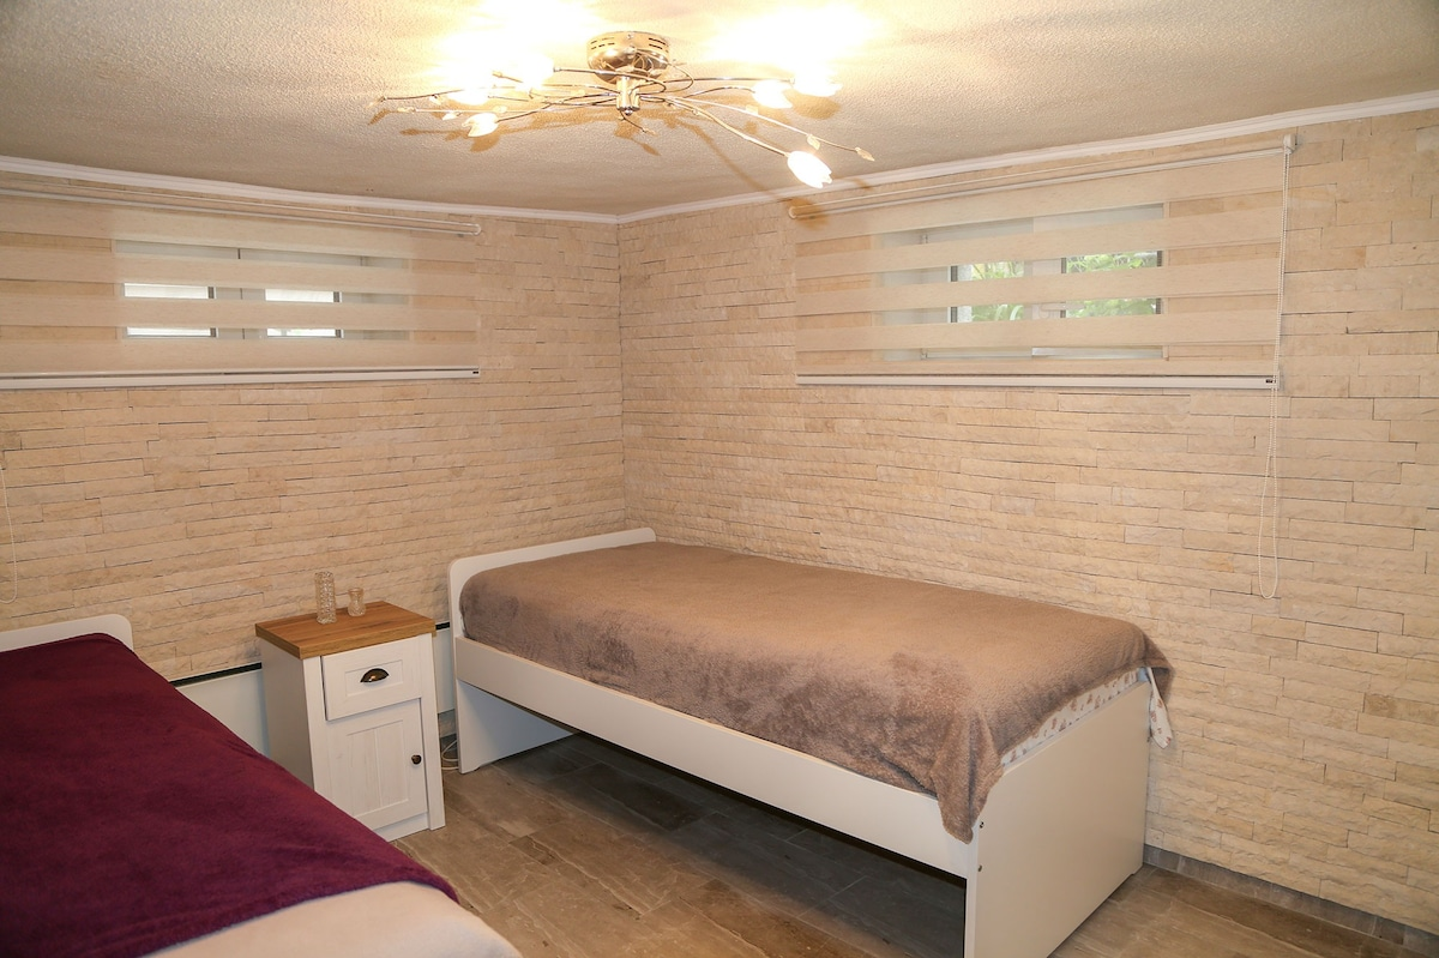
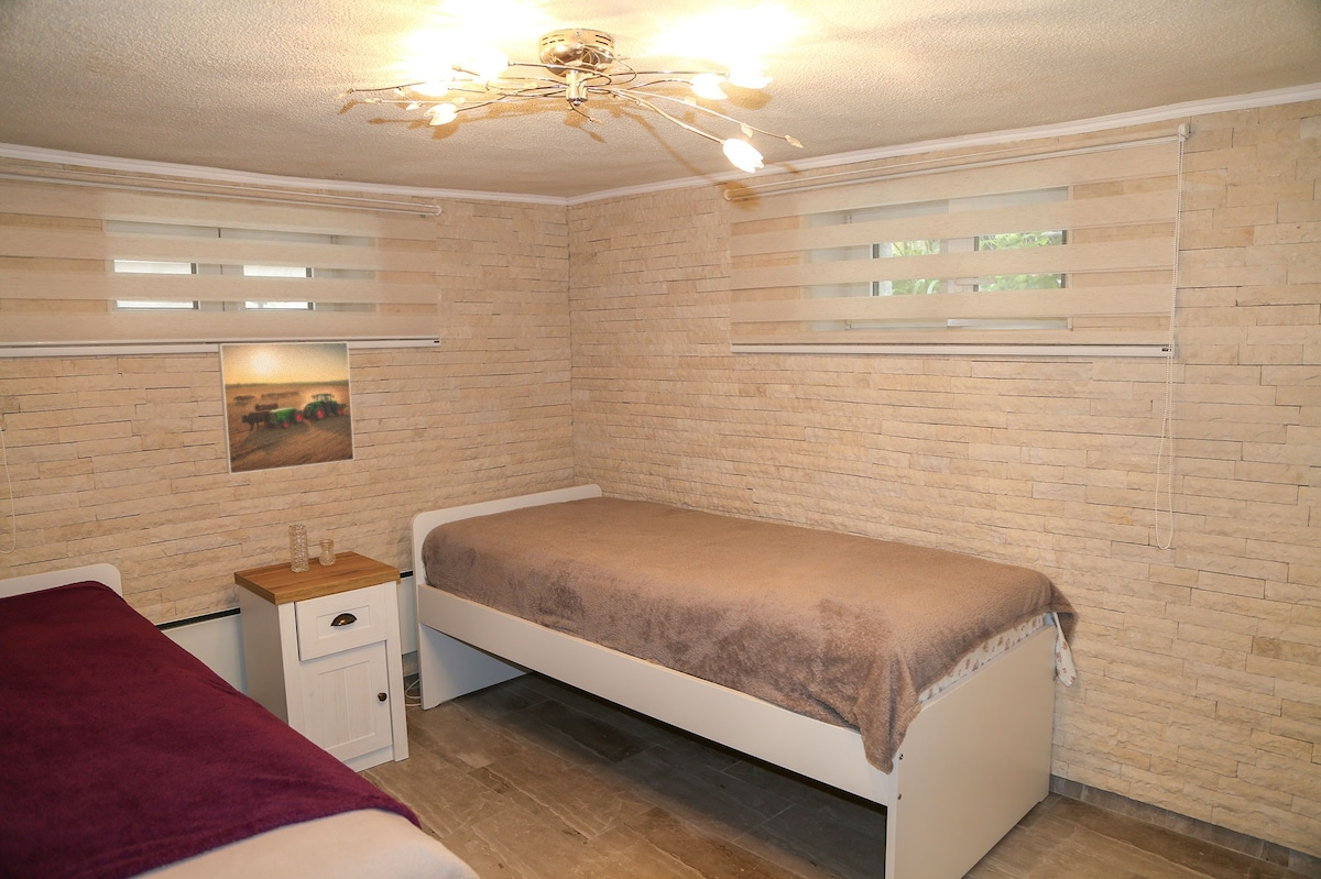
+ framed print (290, 405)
